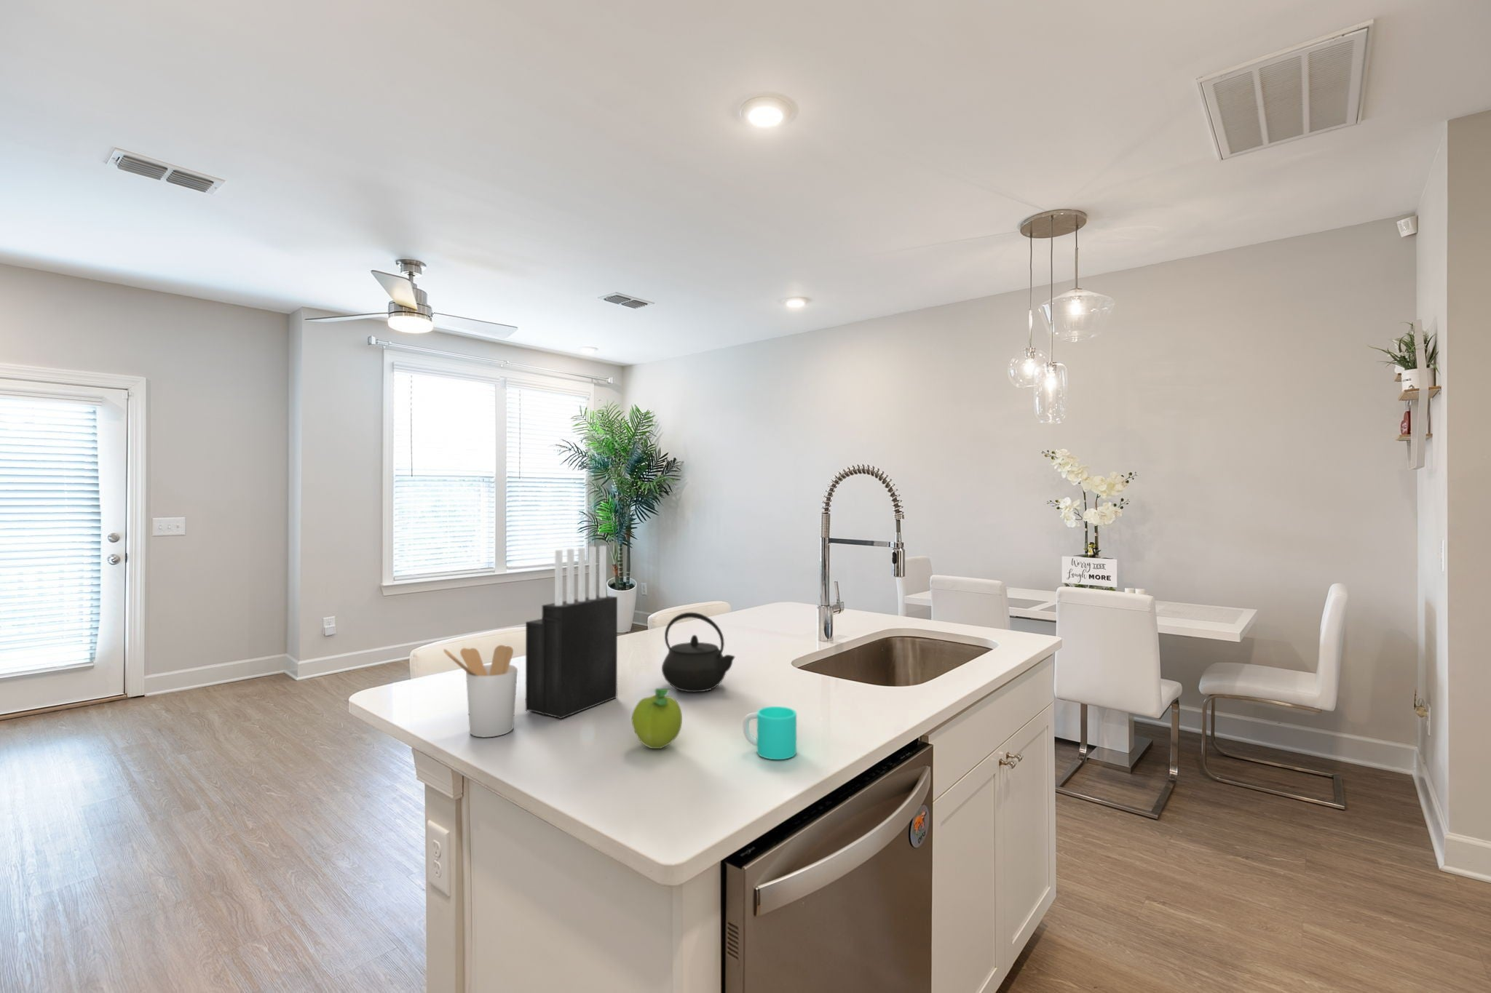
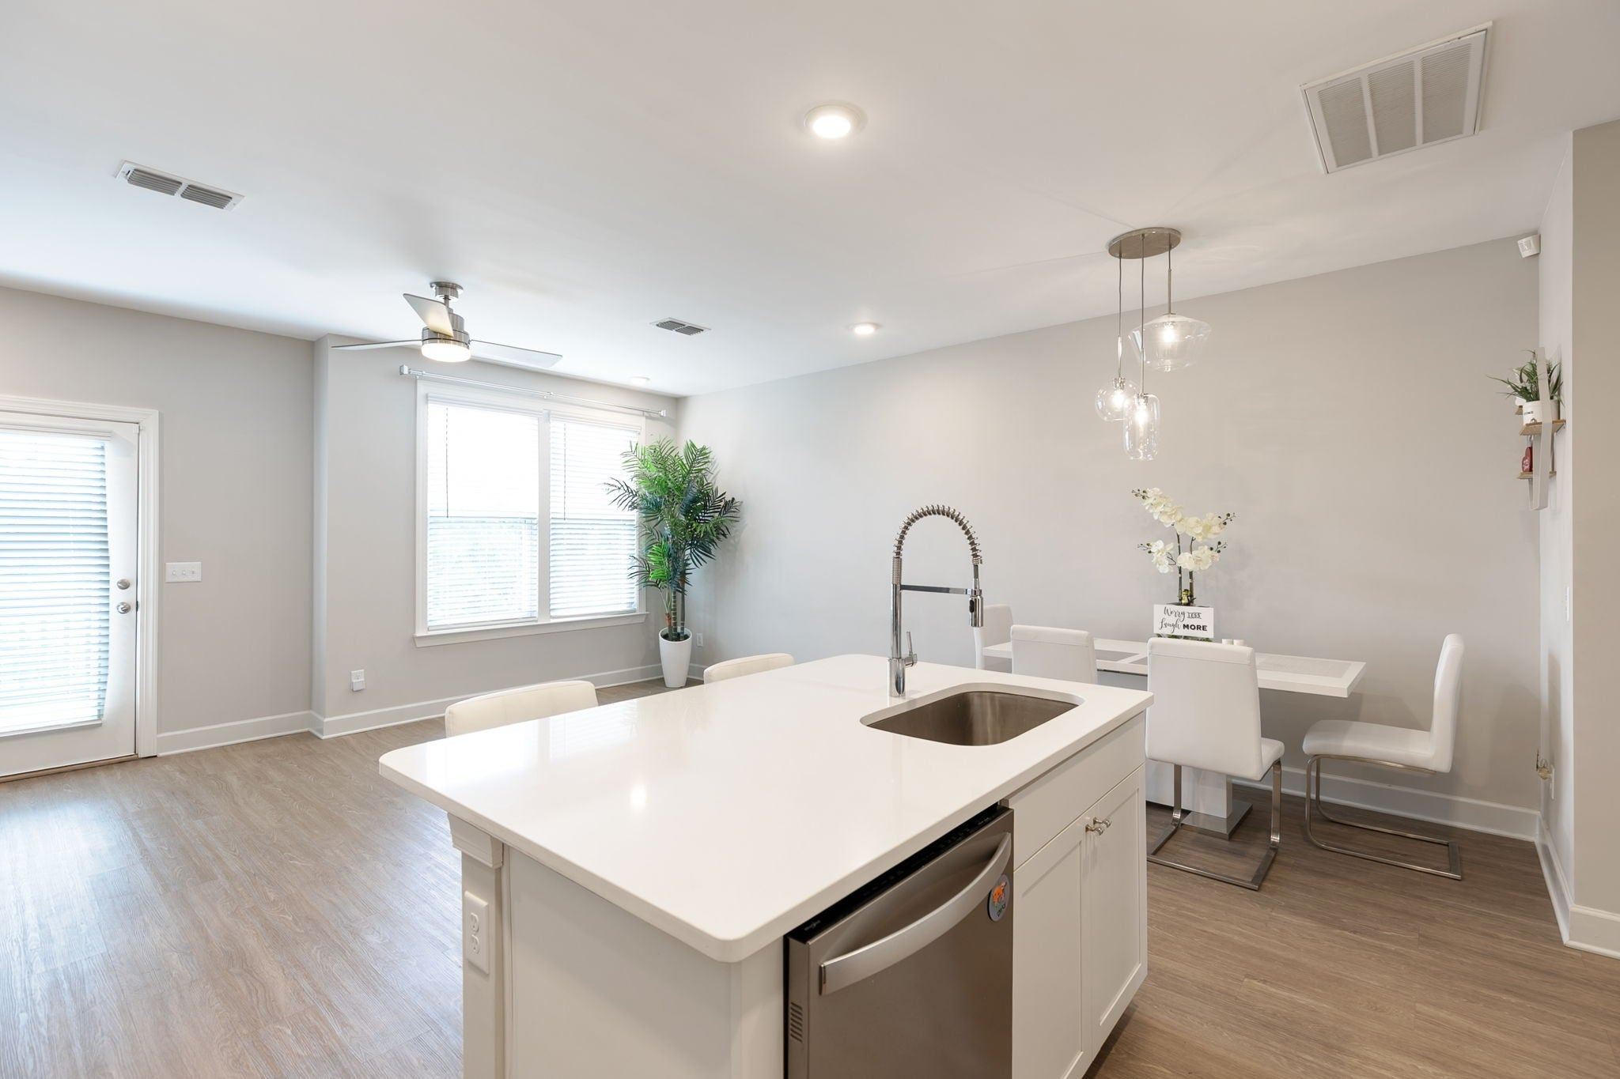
- knife block (569, 625)
- cup (769, 731)
- utensil holder (479, 687)
- kettle (698, 649)
- fruit (656, 719)
